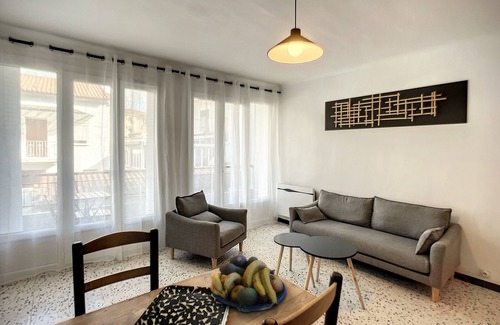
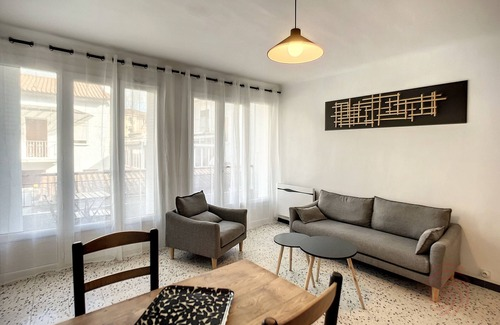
- fruit bowl (249, 275)
